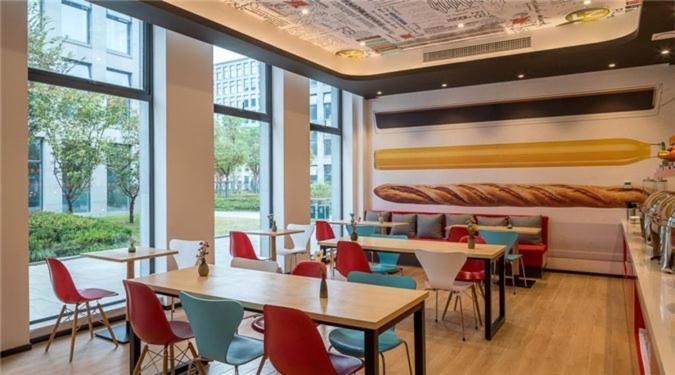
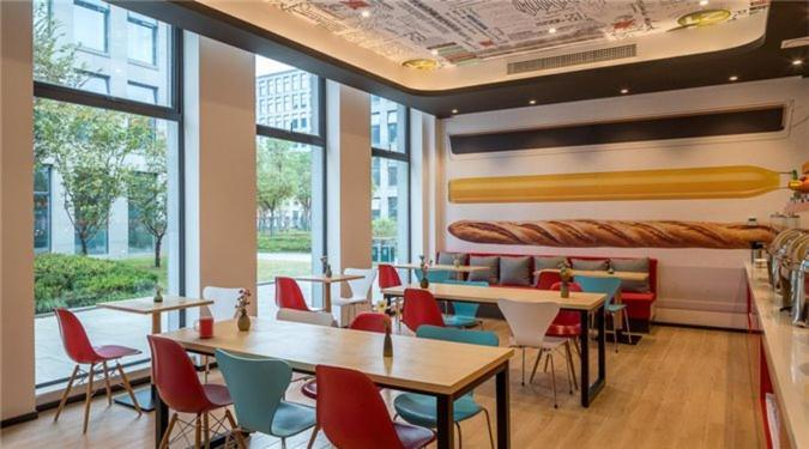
+ cup (204, 326)
